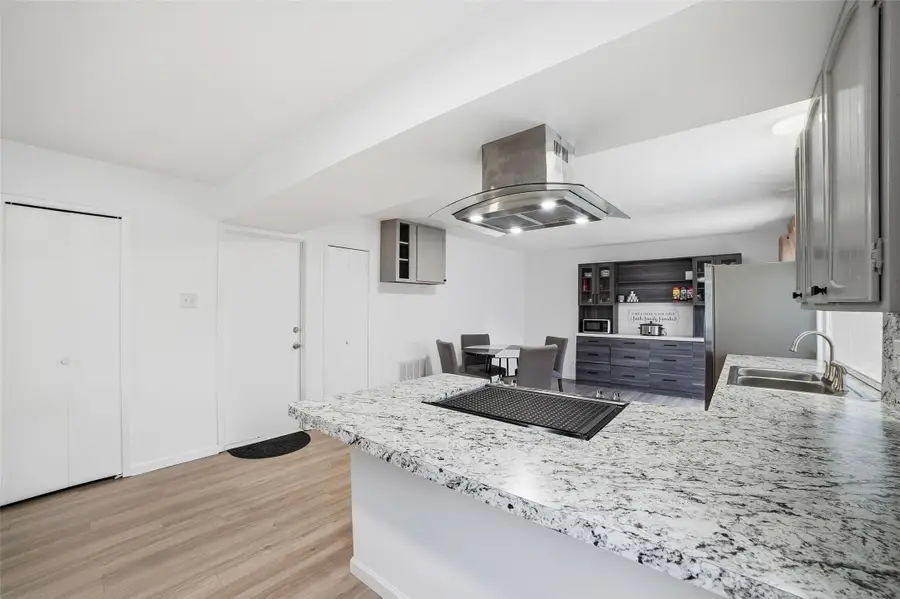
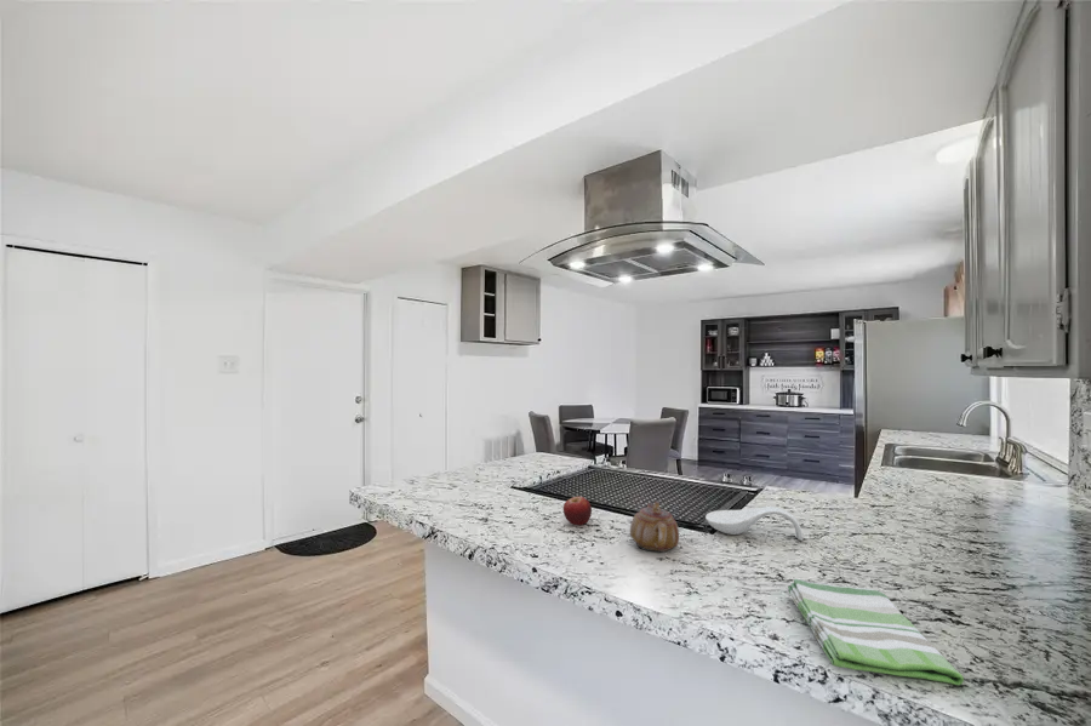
+ dish towel (862, 623)
+ spoon rest (752, 519)
+ teapot (653, 522)
+ fruit (577, 509)
